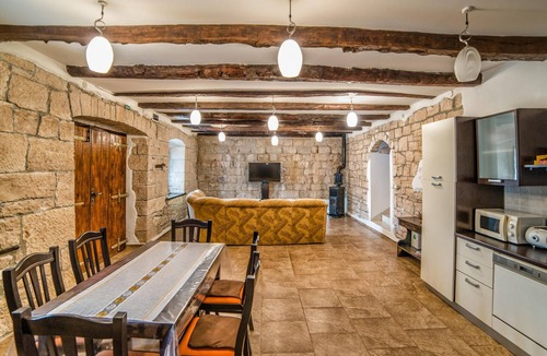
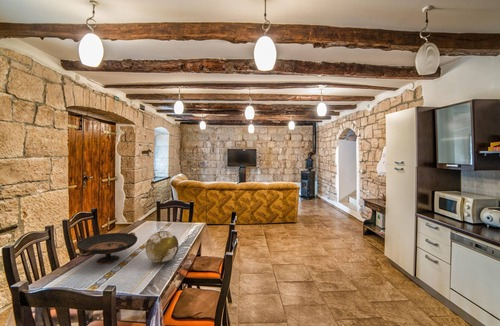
+ decorative bowl (108, 249)
+ decorative orb (162, 247)
